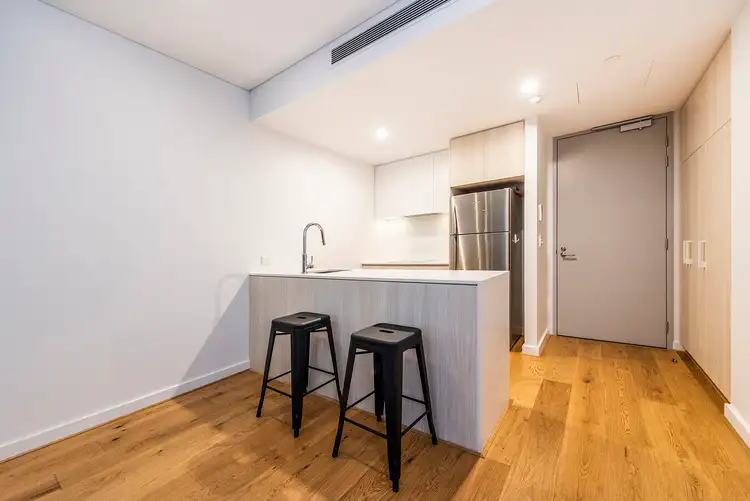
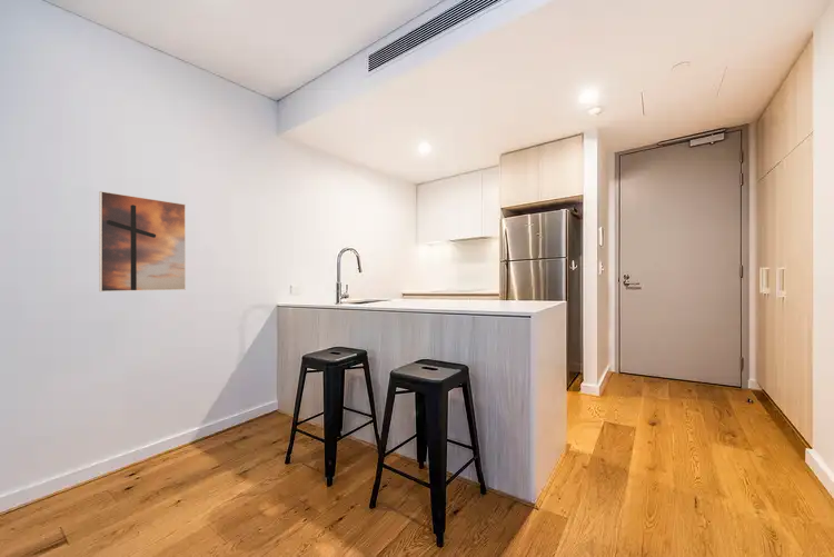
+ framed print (146, 243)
